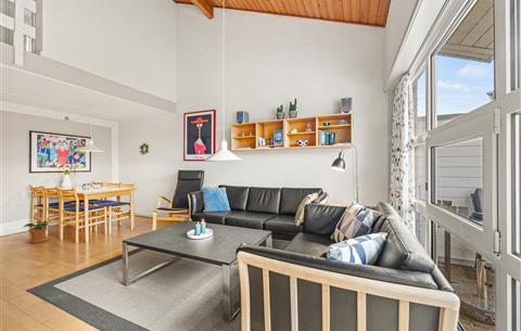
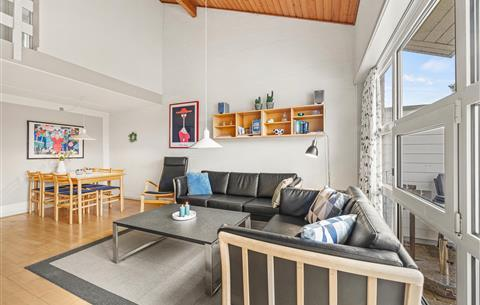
- potted plant (37, 232)
